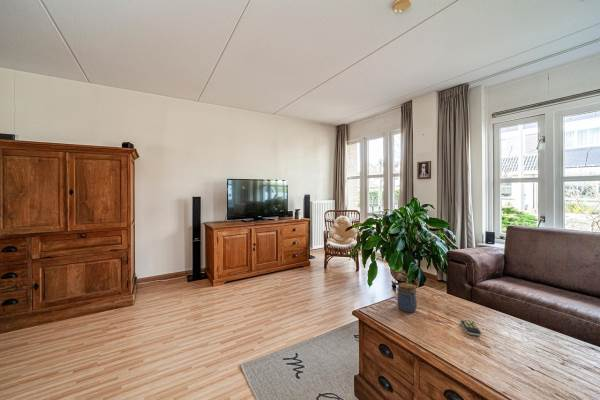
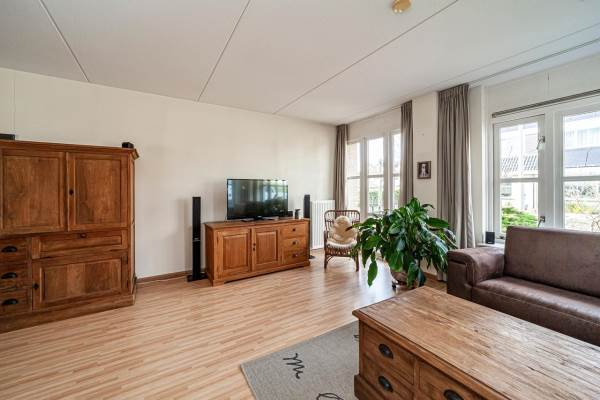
- jar (407, 297)
- remote control (470, 327)
